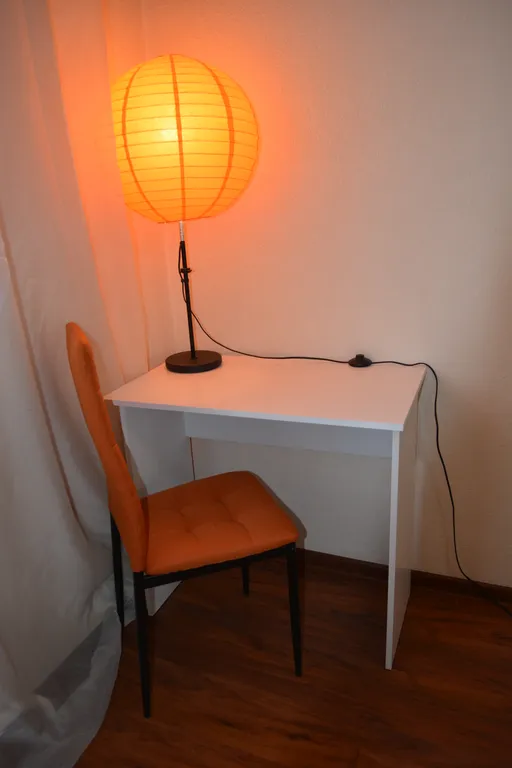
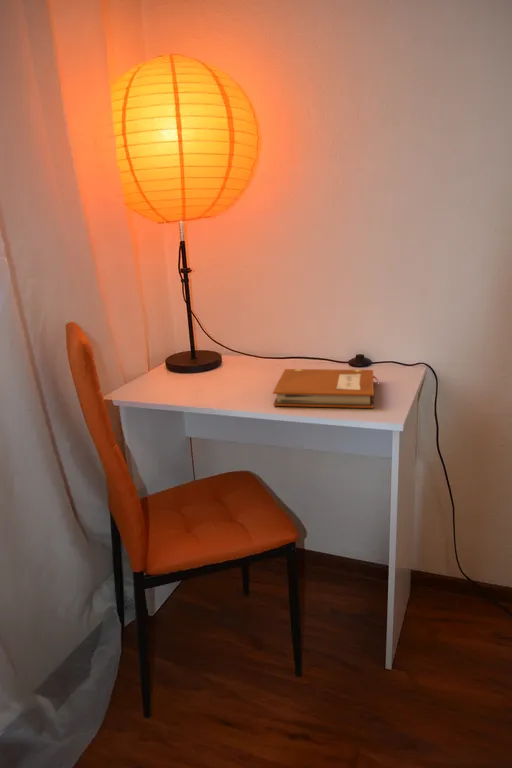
+ notebook (328, 386)
